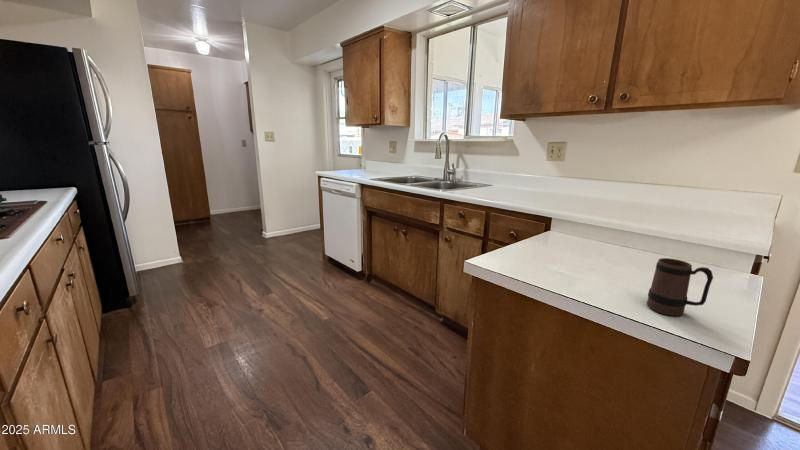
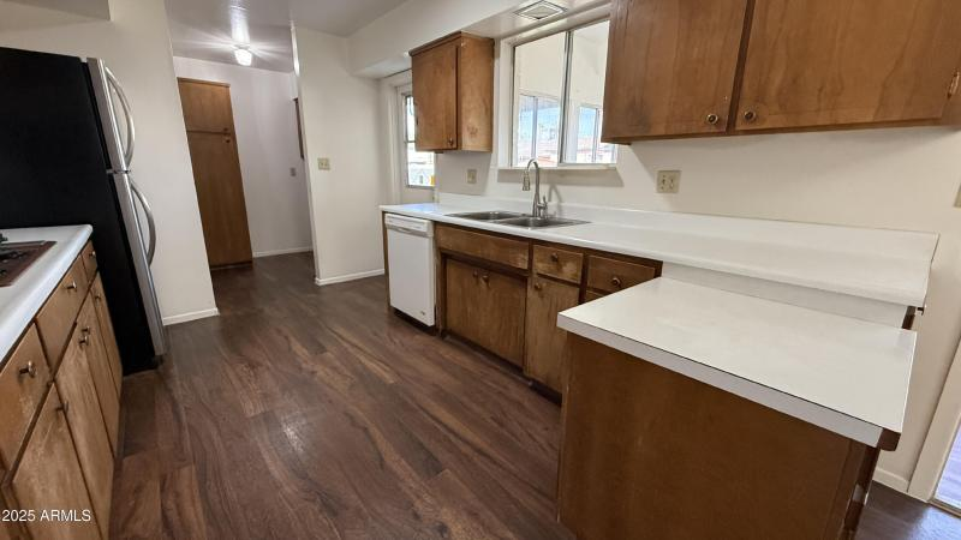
- mug (678, 287)
